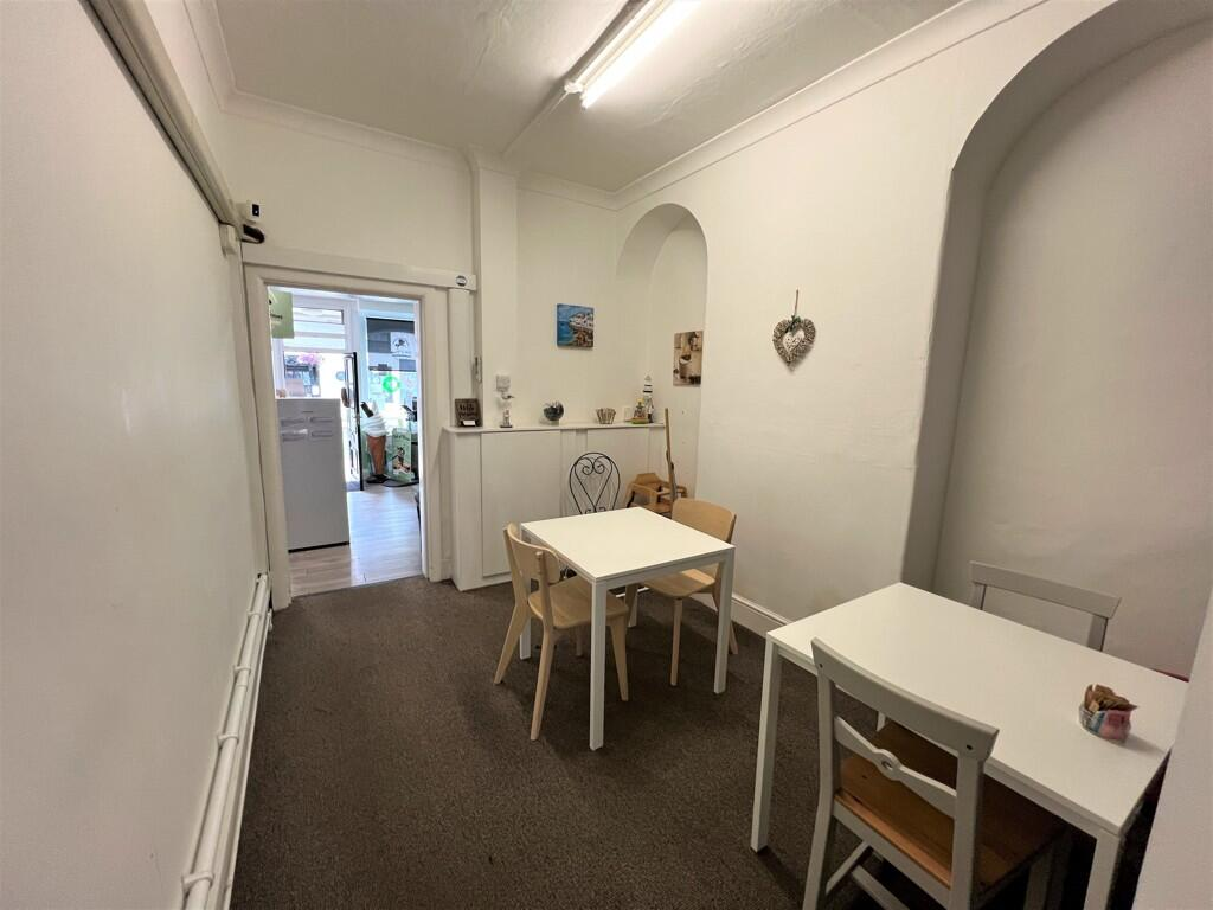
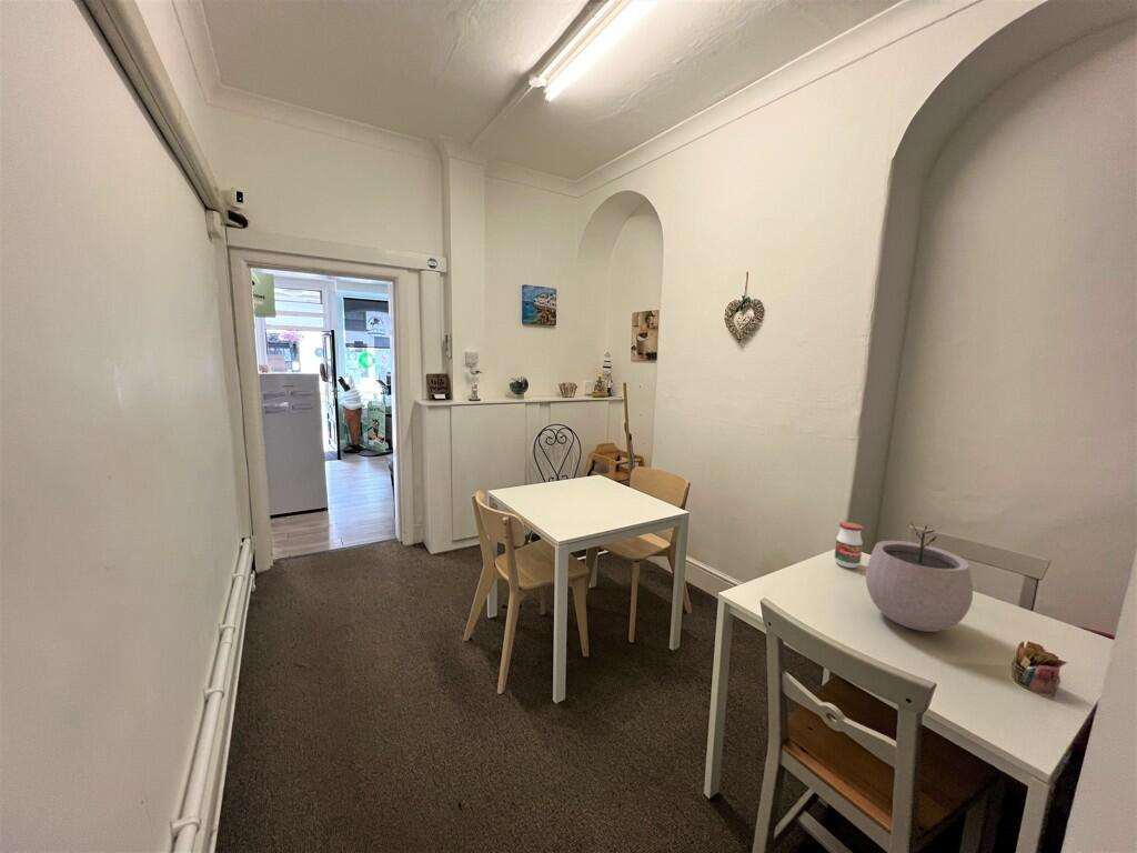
+ jar (848, 544)
+ plant pot (917, 573)
